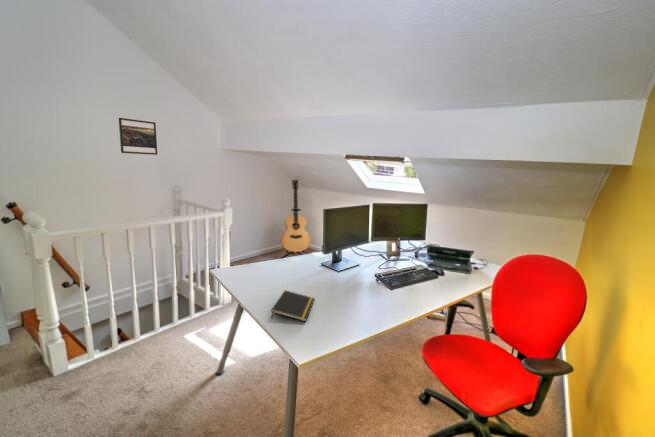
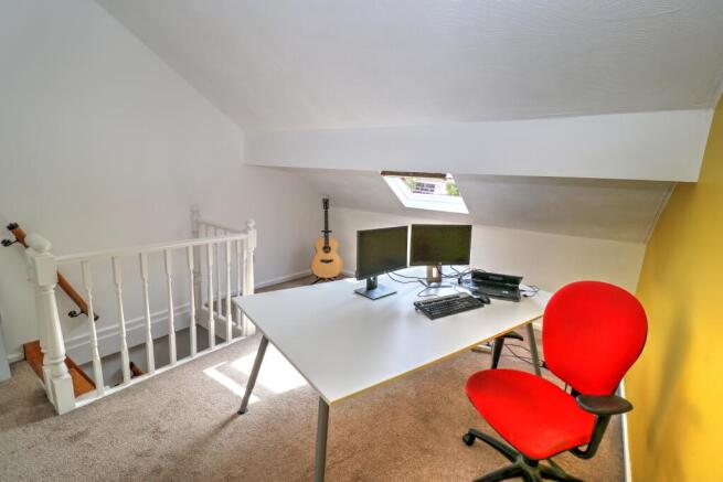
- notepad (294, 304)
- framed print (138, 137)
